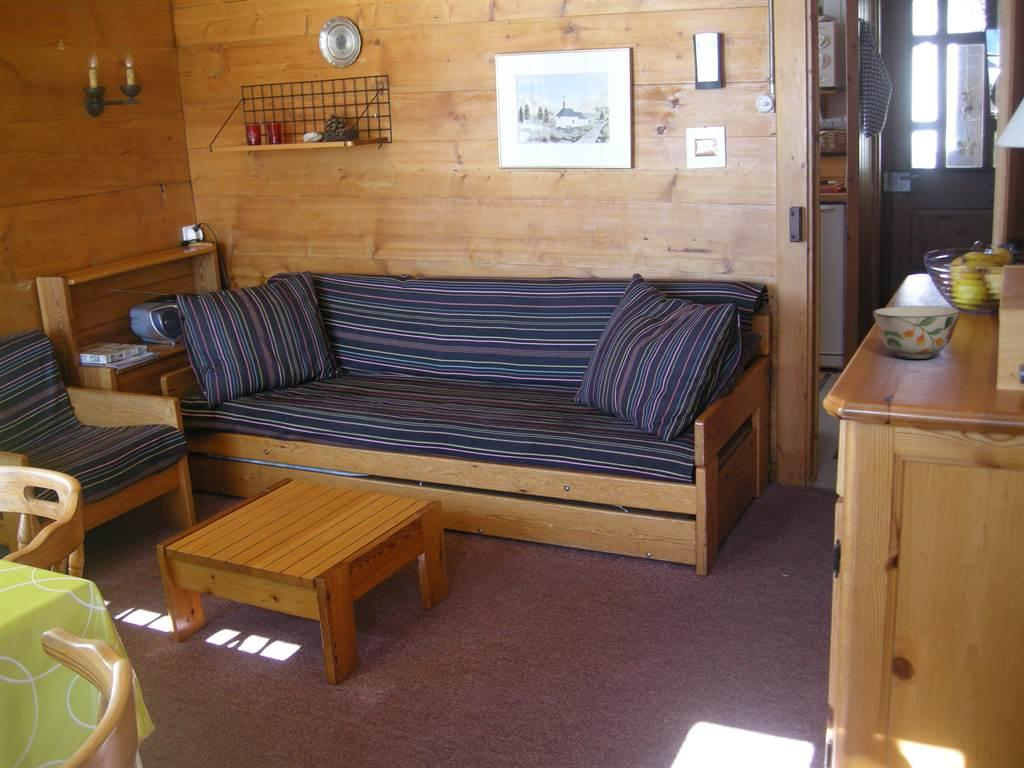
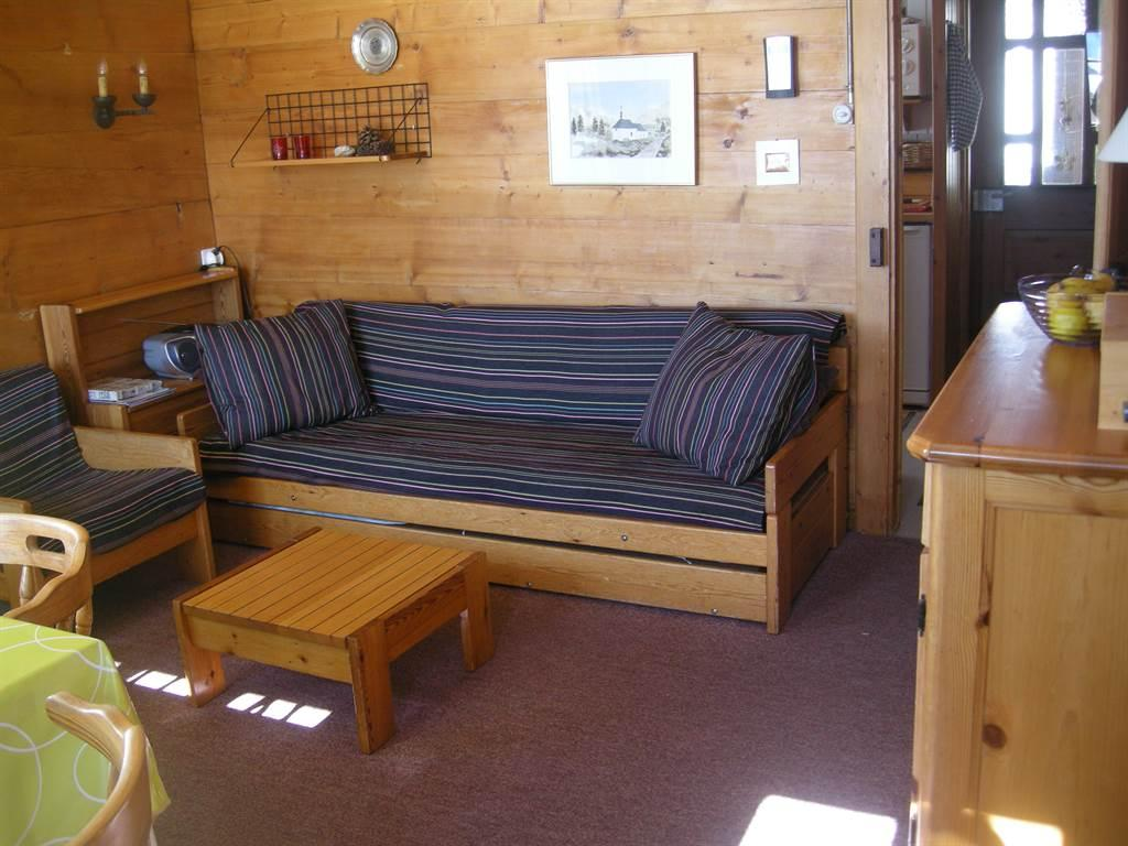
- soup bowl (915, 333)
